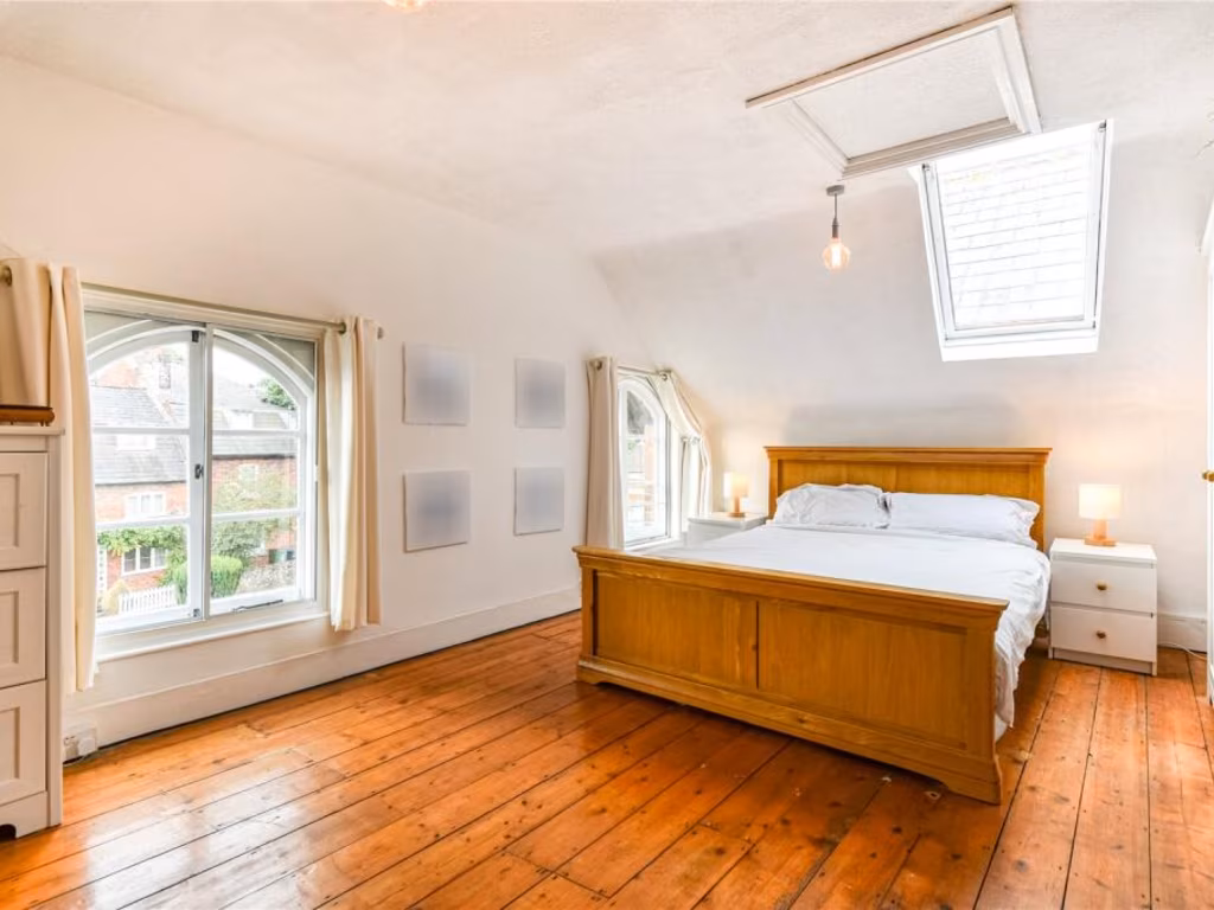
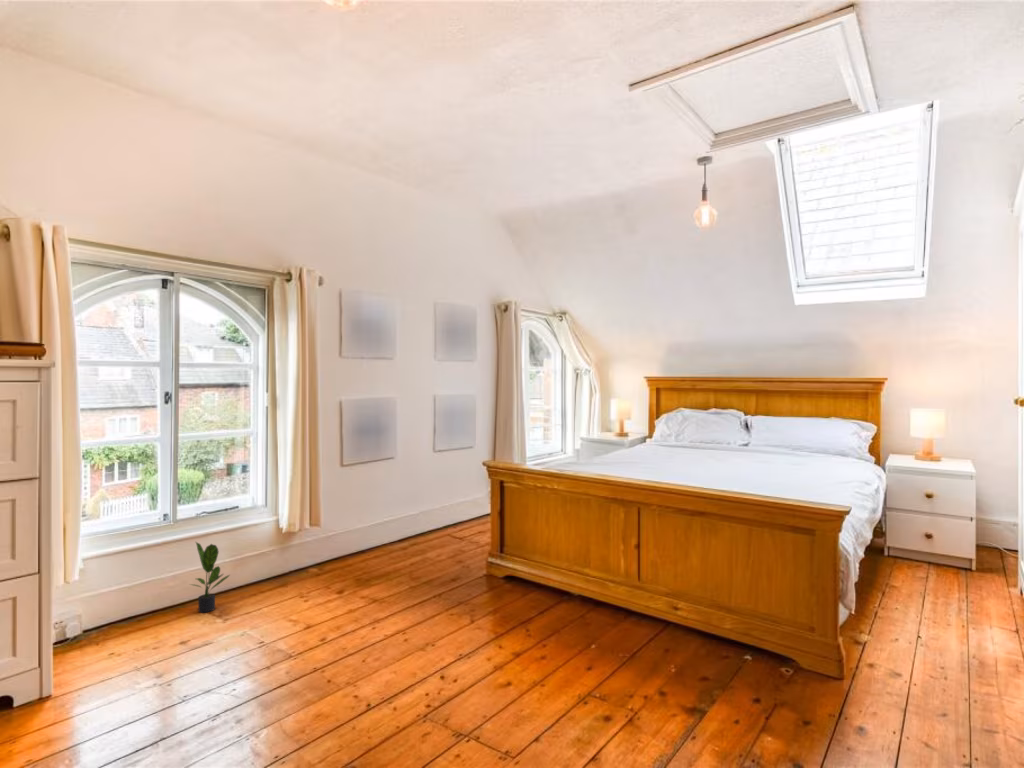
+ potted plant (210, 575)
